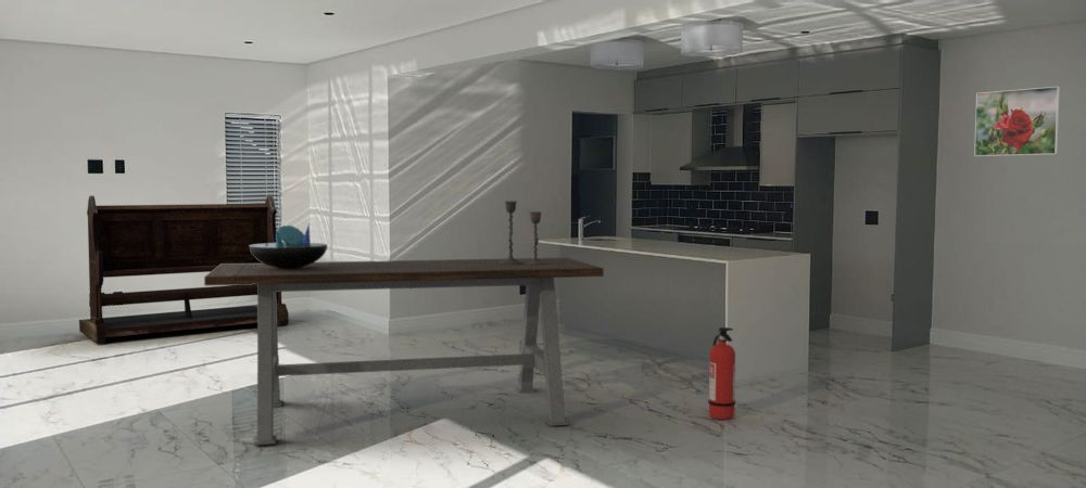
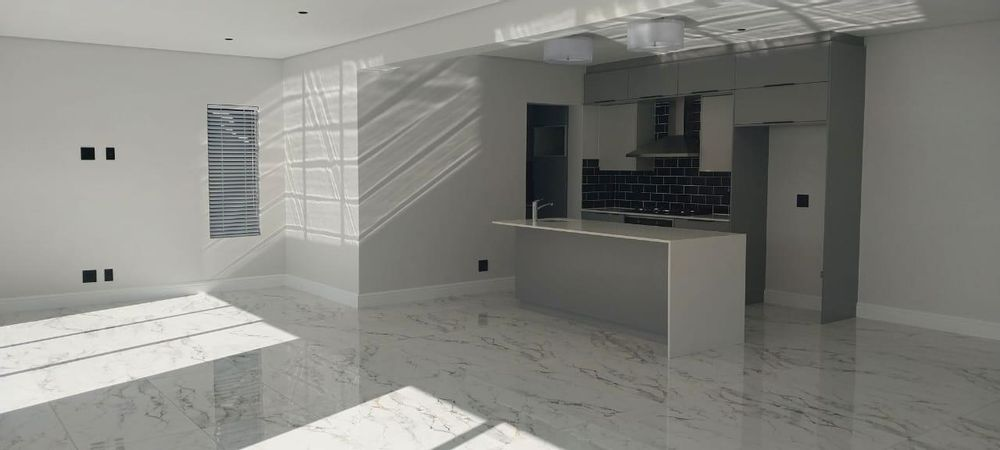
- bench (185, 261)
- decorative bowl (288, 245)
- fire extinguisher (721, 371)
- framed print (1015, 123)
- dining table (407, 359)
- candlestick (512, 232)
